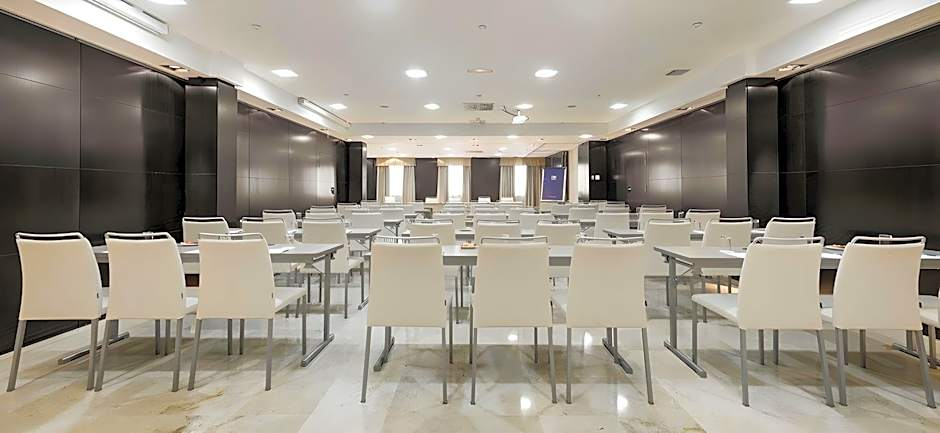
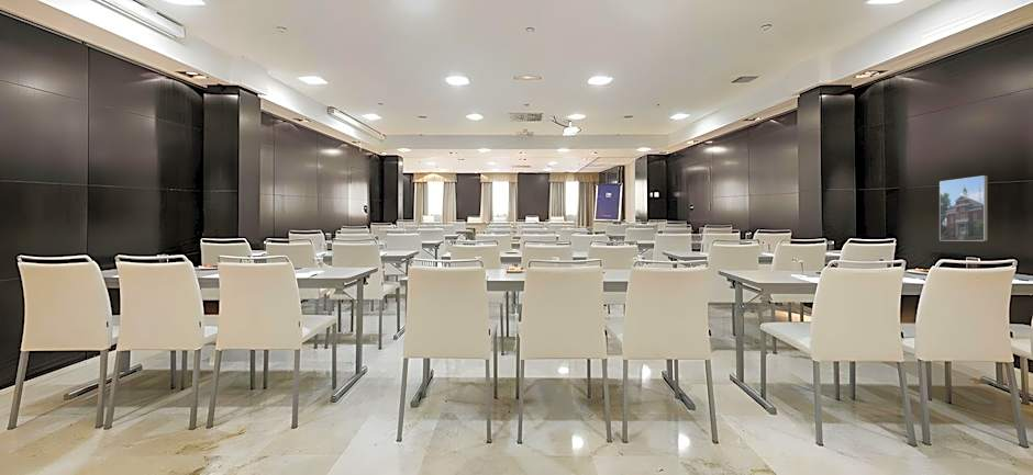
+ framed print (962, 210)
